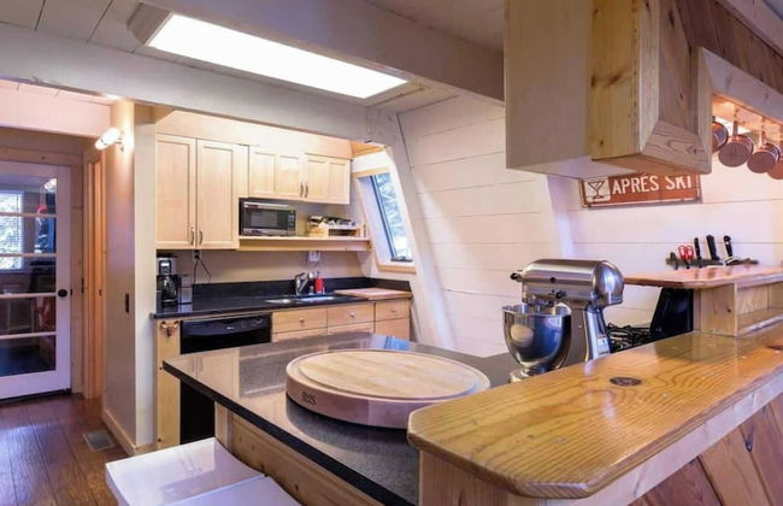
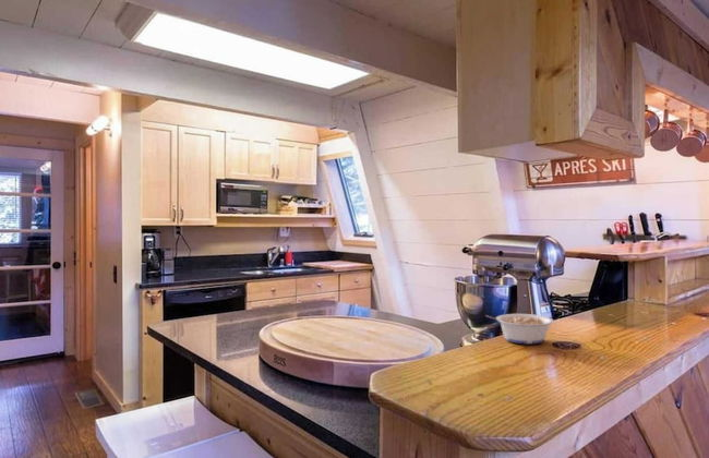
+ legume (522, 327)
